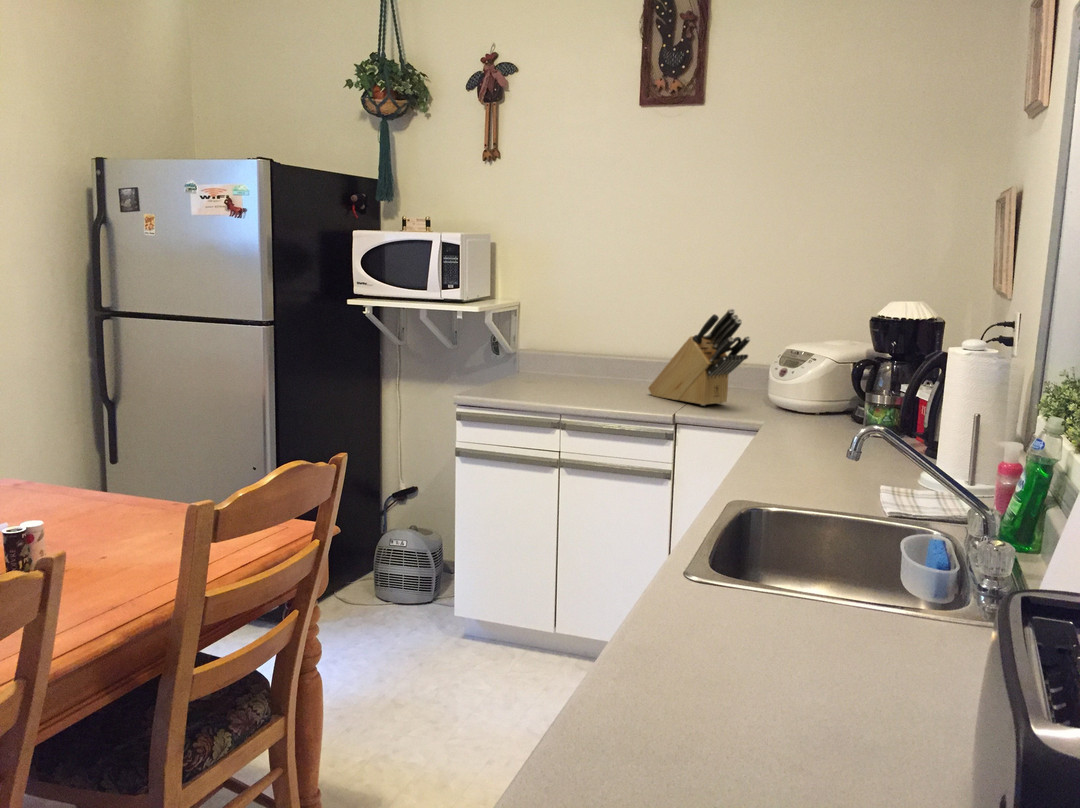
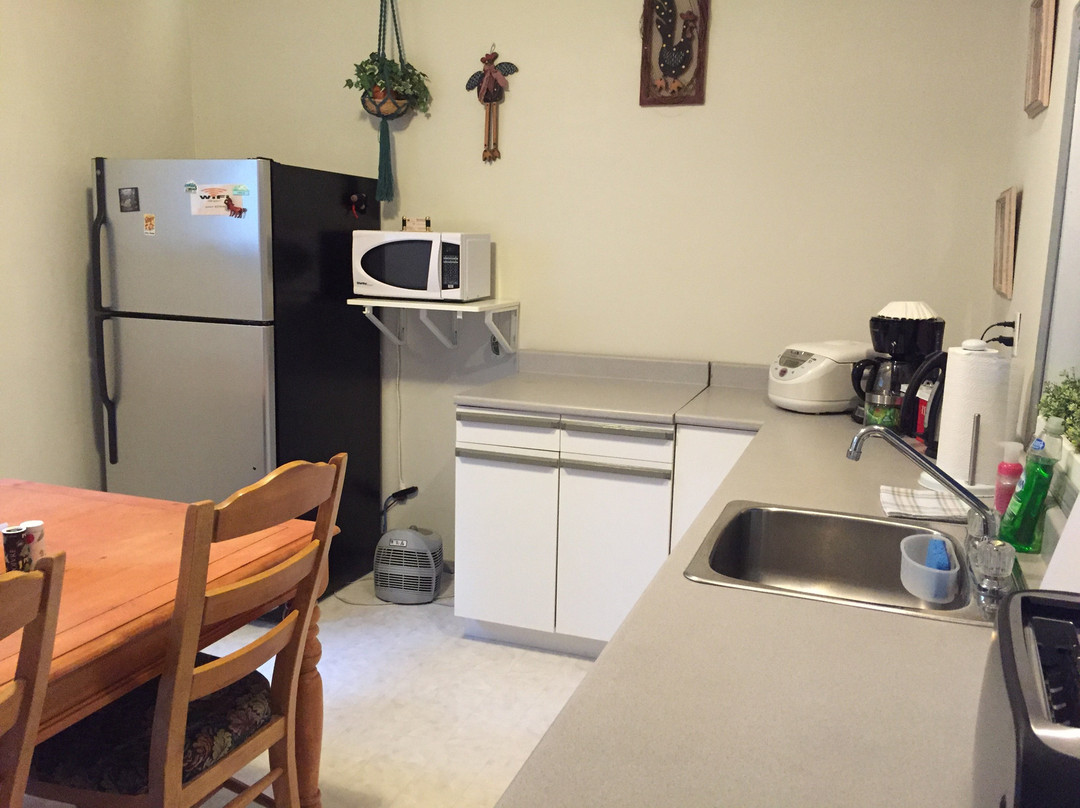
- knife block (698, 354)
